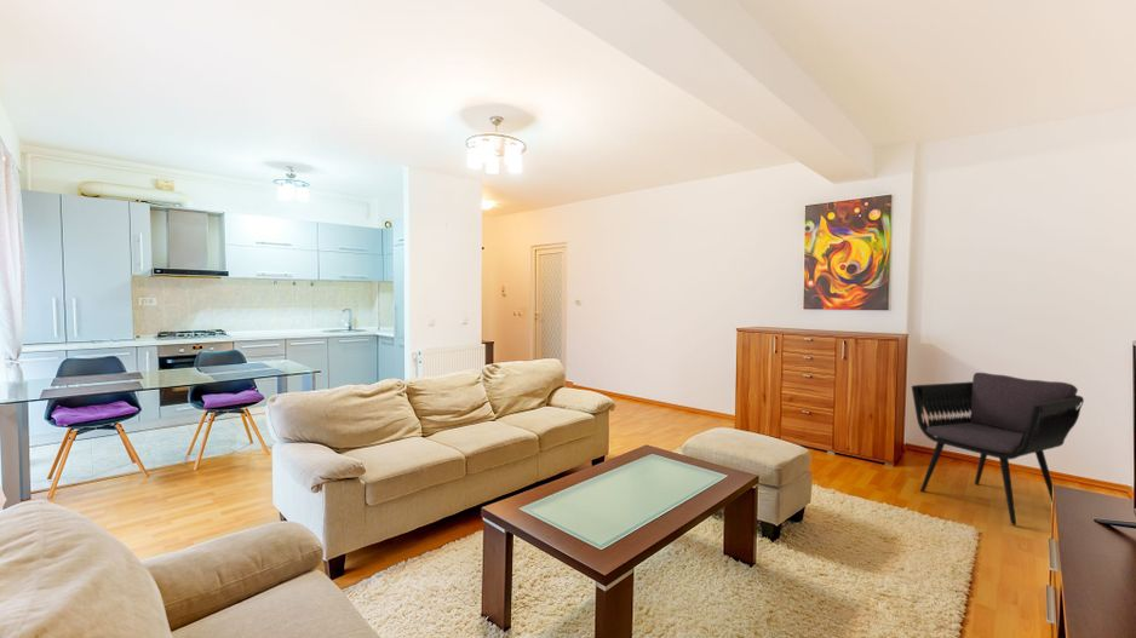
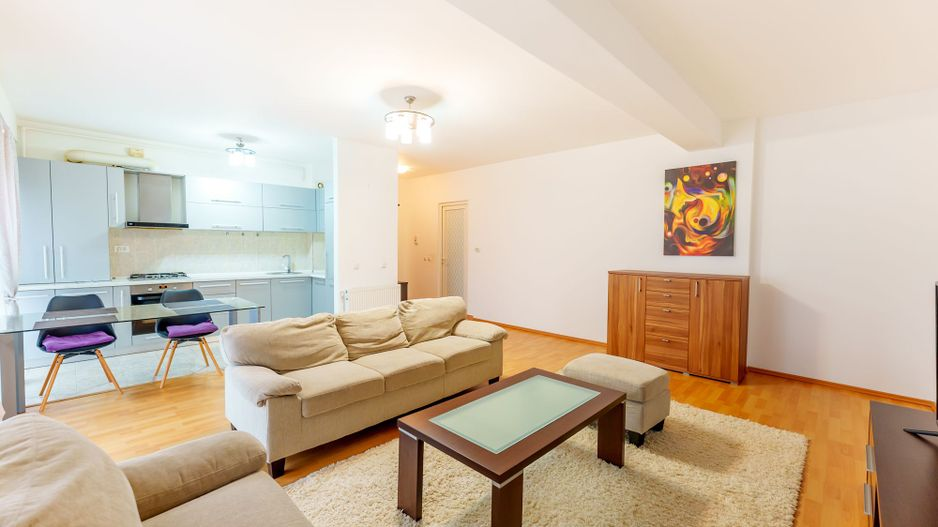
- armchair (997, 439)
